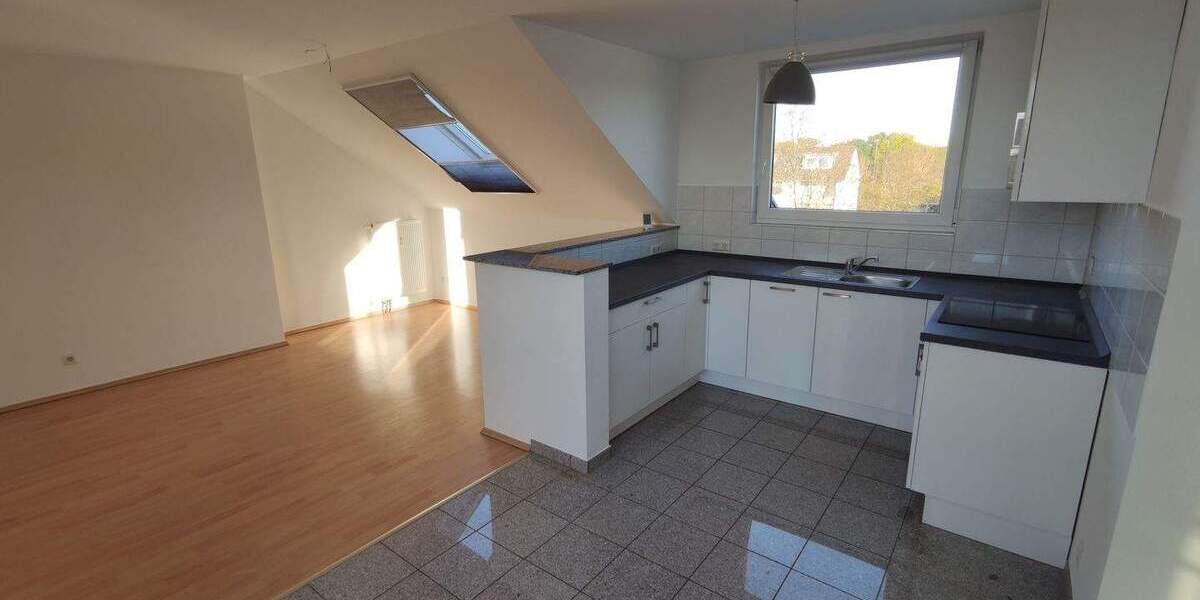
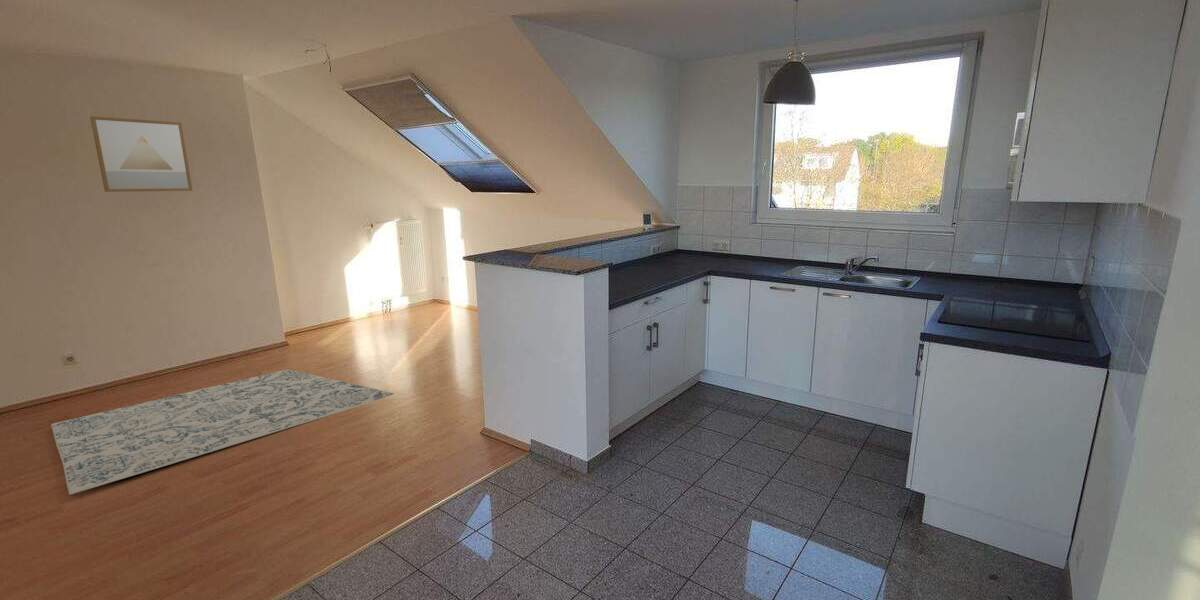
+ wall art (144, 155)
+ rug (246, 405)
